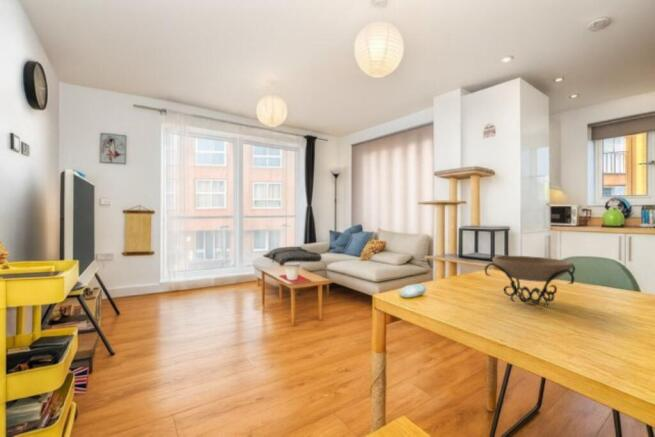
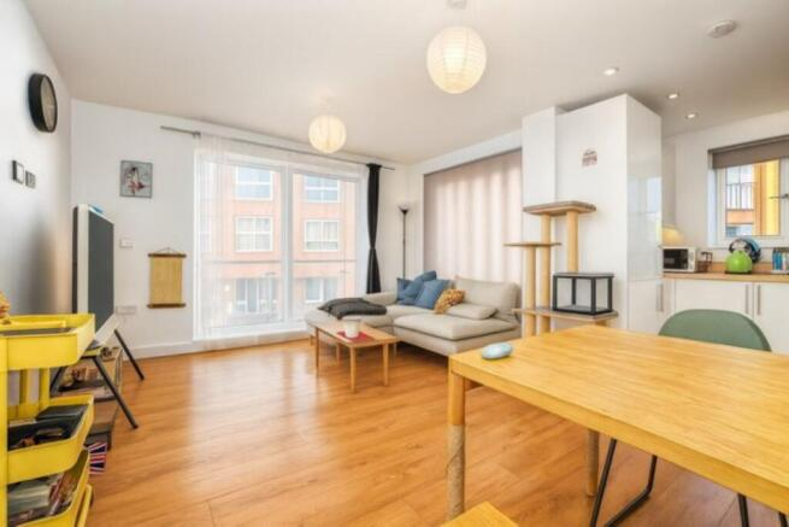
- decorative bowl (530, 280)
